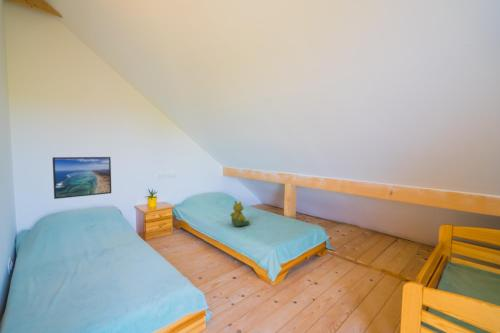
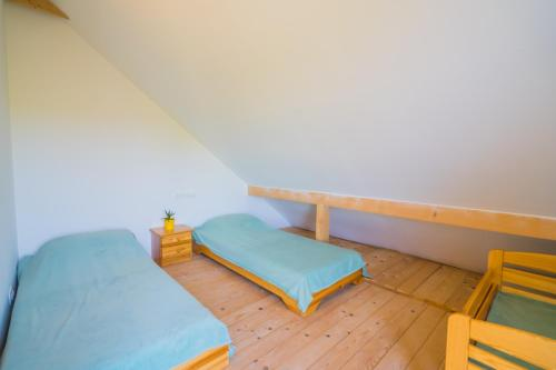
- teddy bear (240, 212)
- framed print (84, 176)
